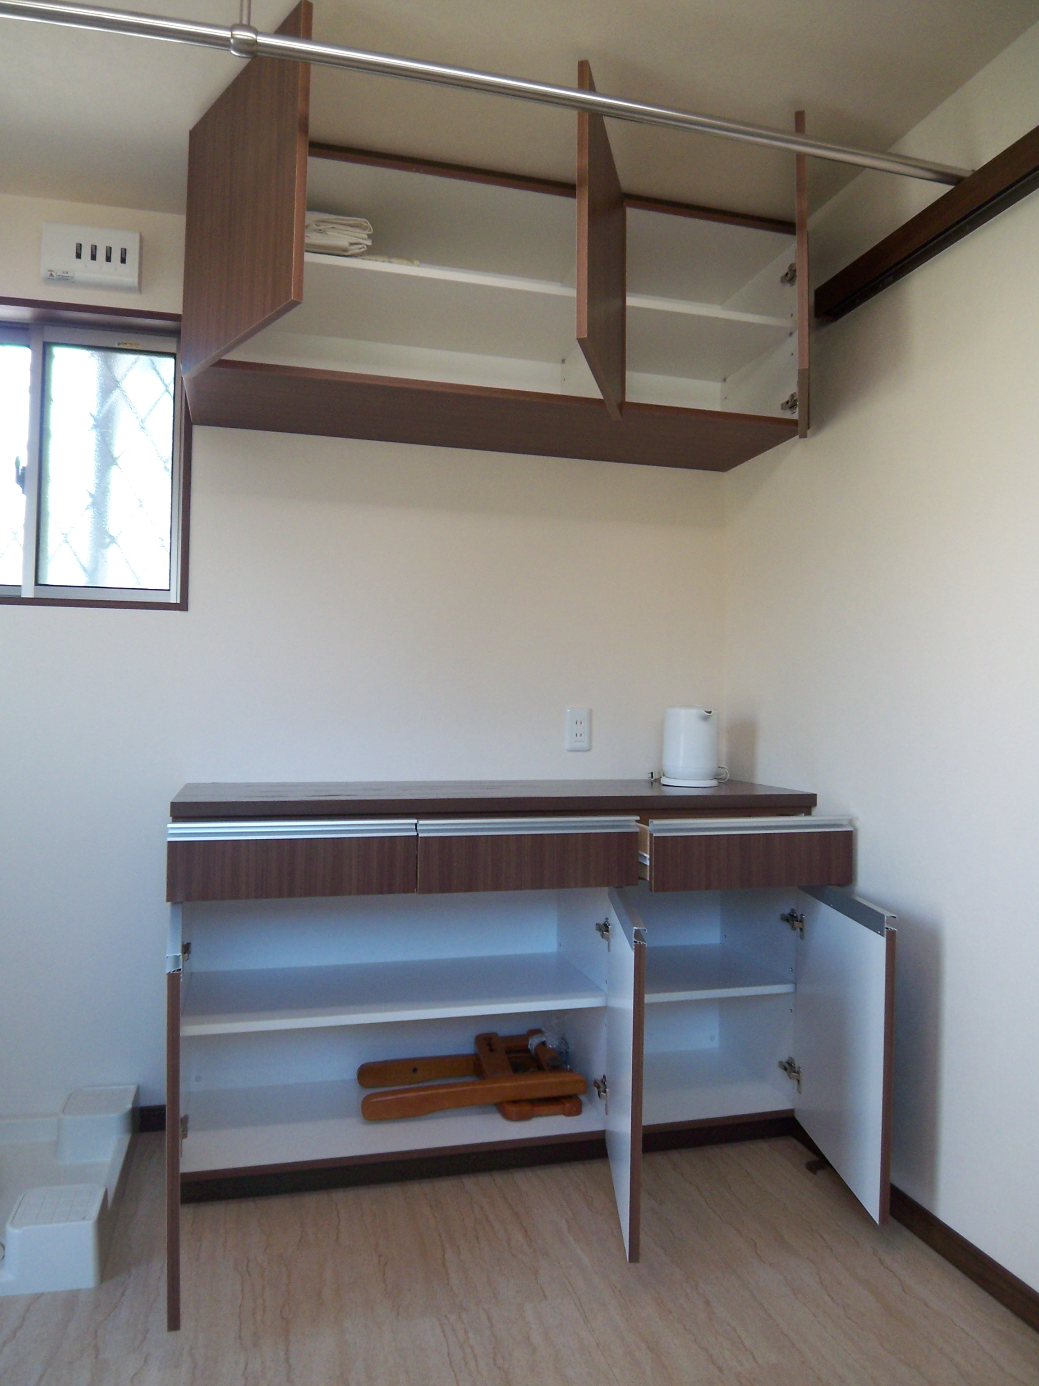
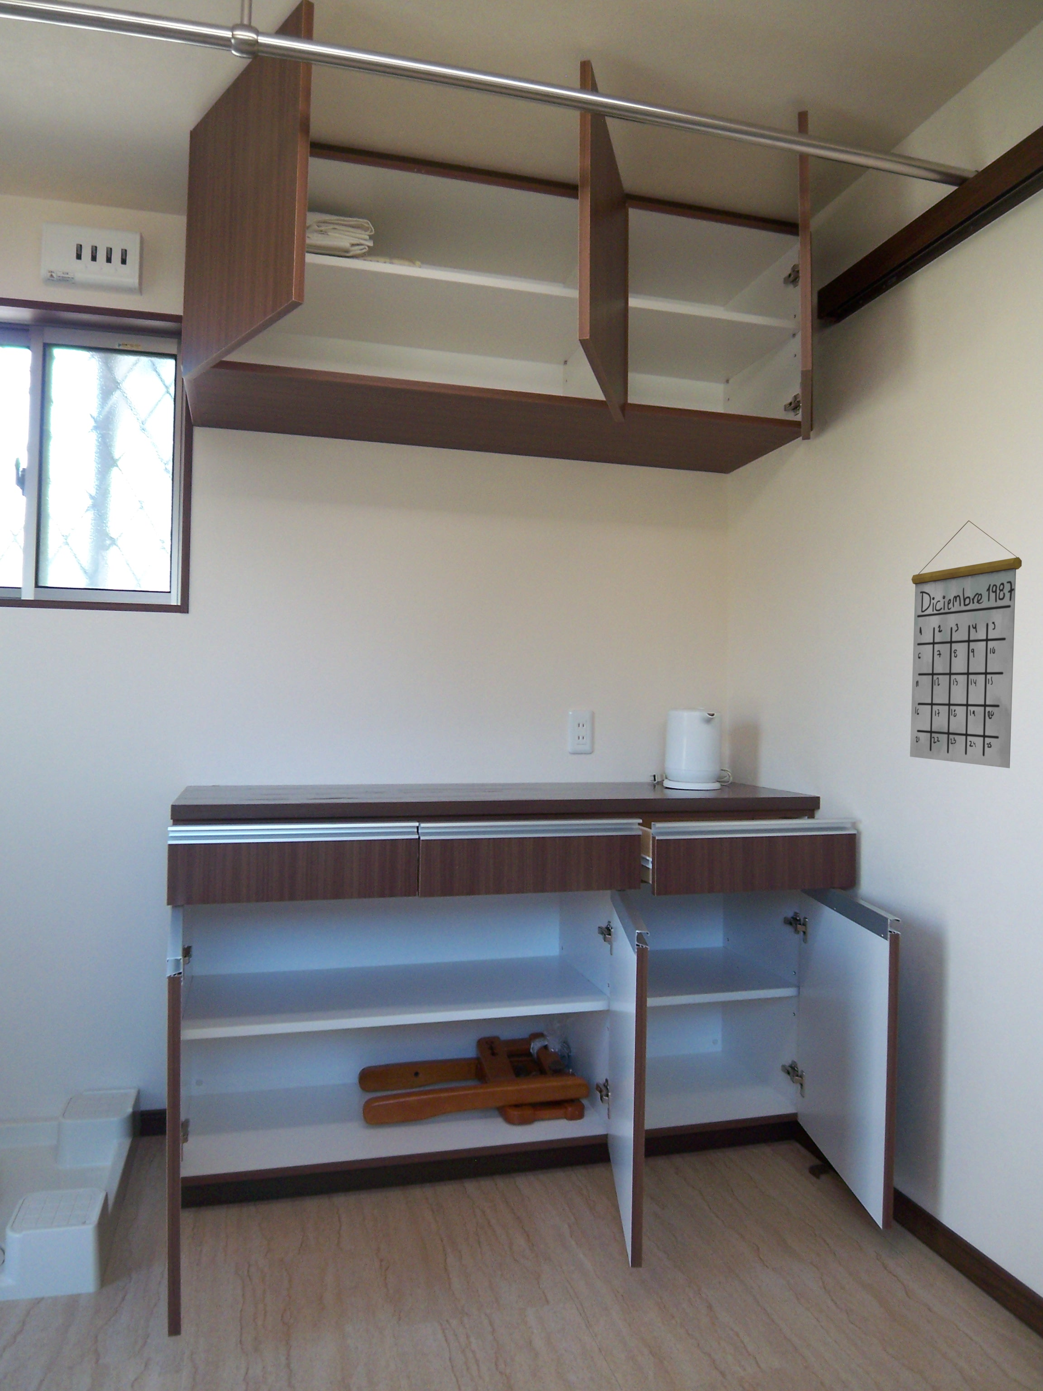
+ calendar (961, 641)
